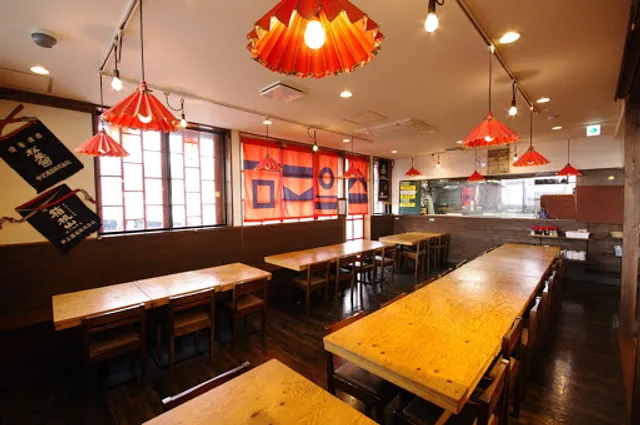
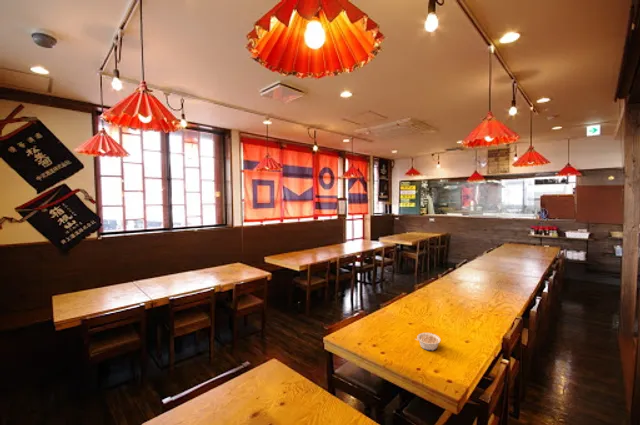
+ legume (428, 341)
